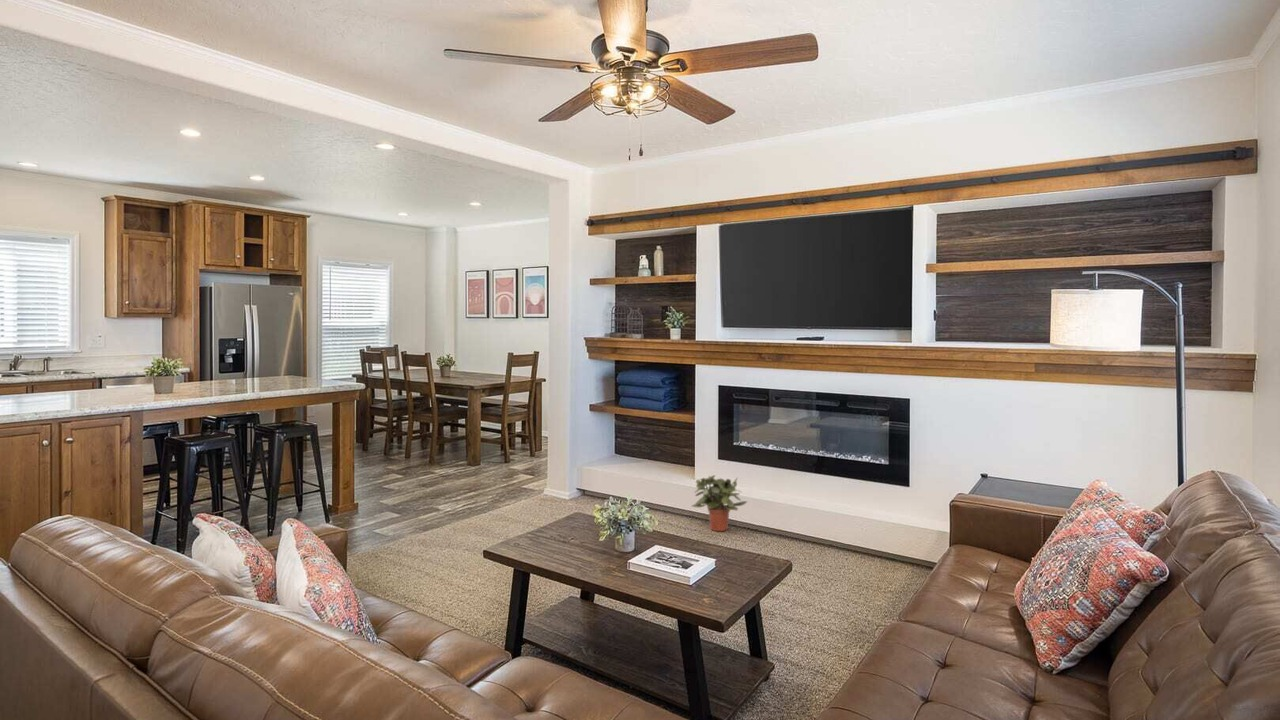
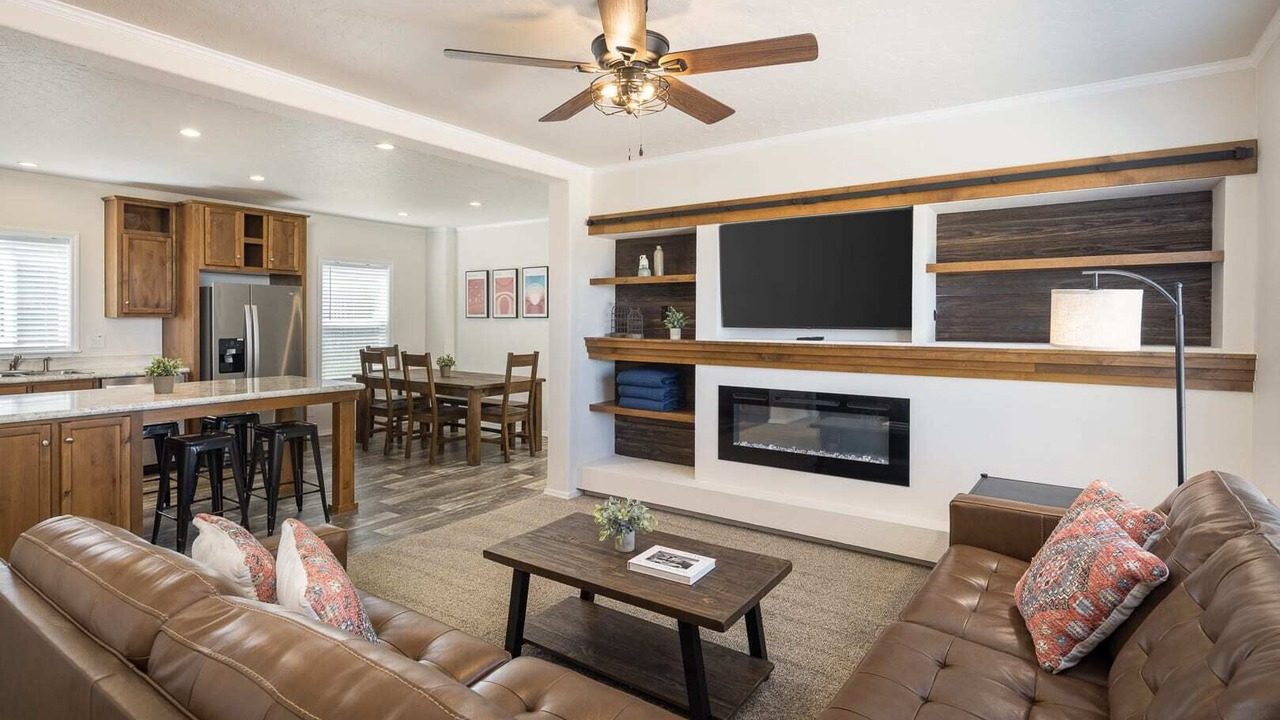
- potted plant (719, 501)
